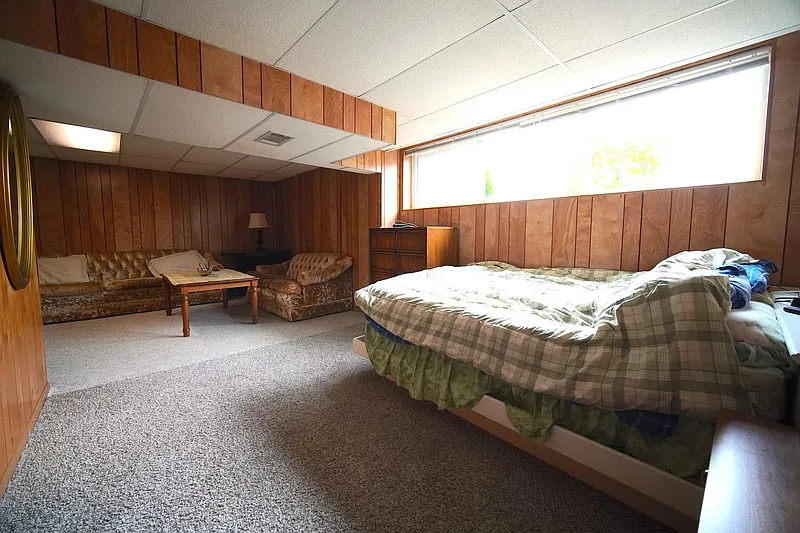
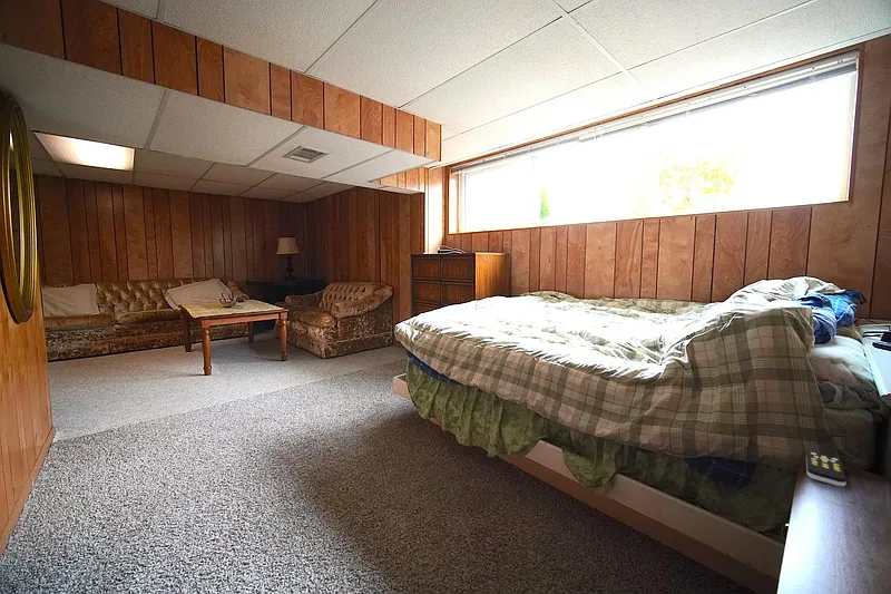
+ remote control (824, 468)
